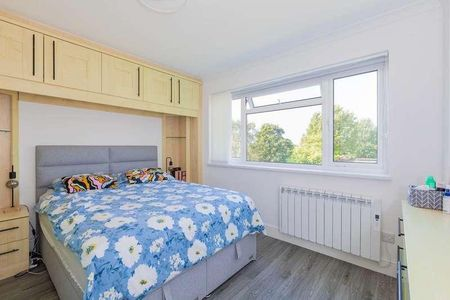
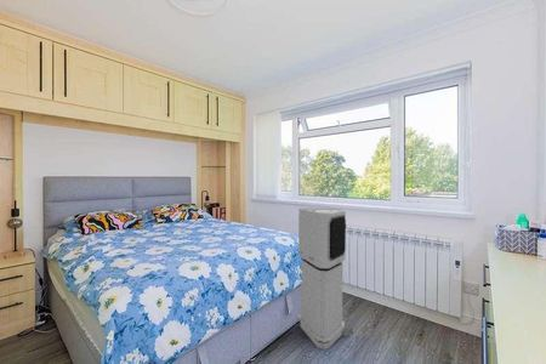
+ air purifier (317, 271)
